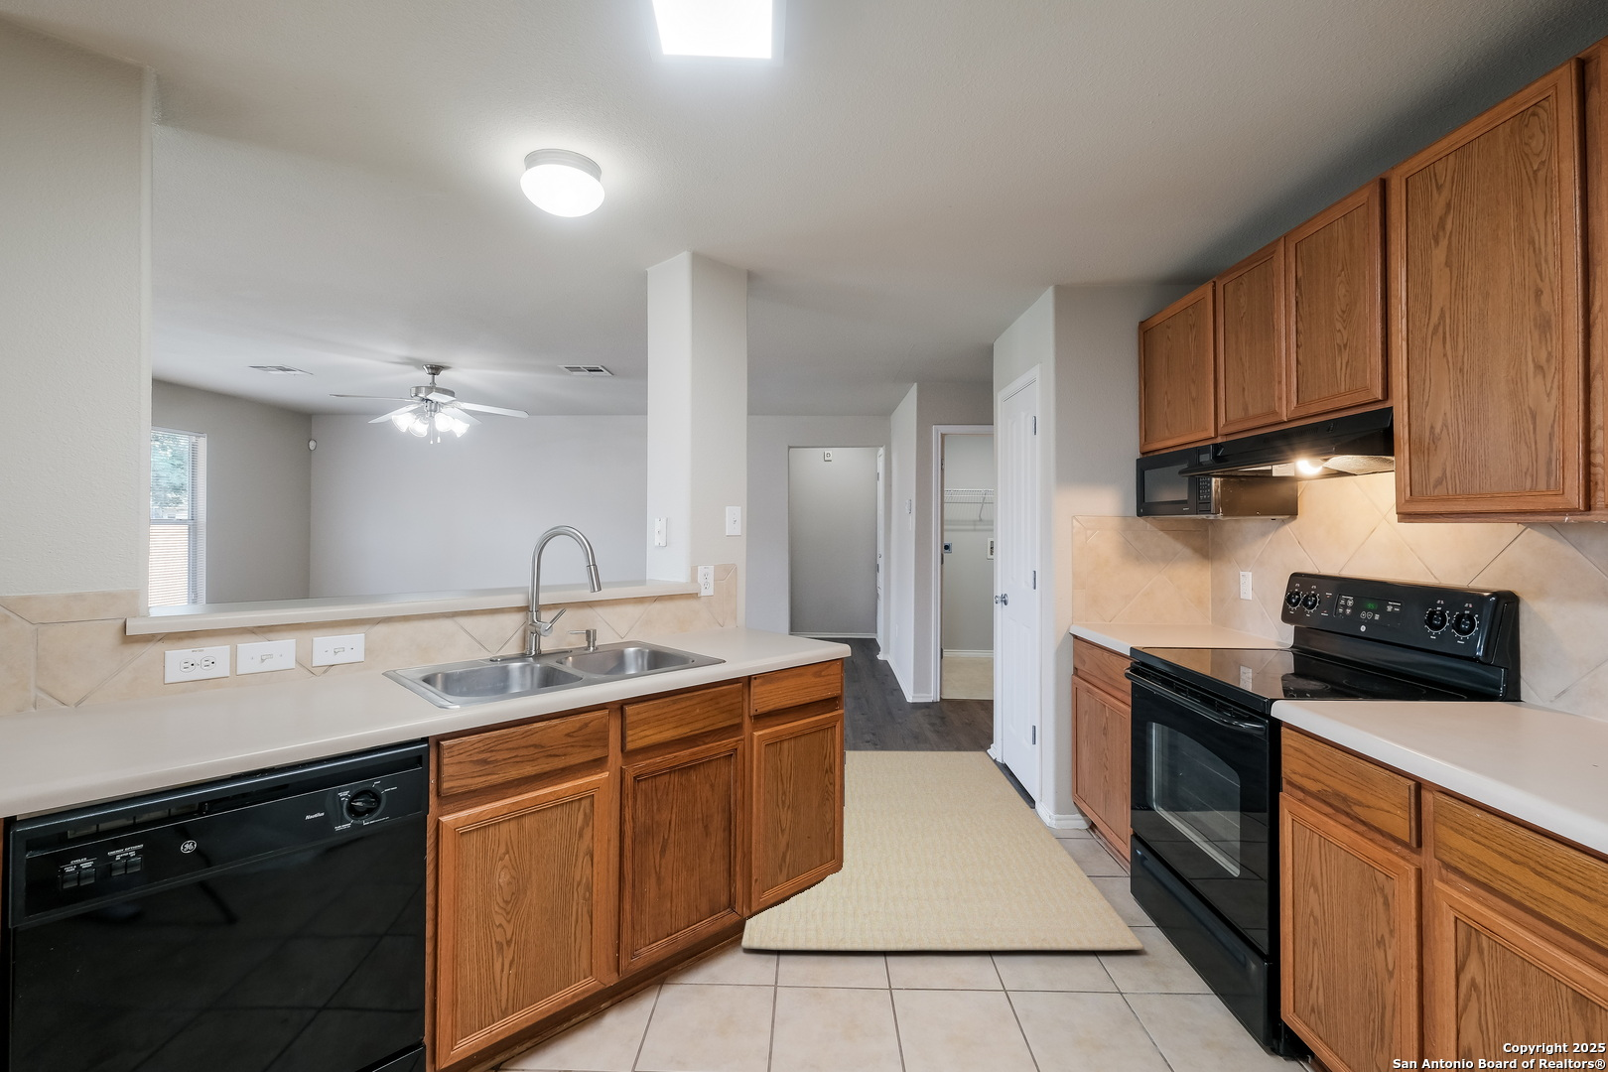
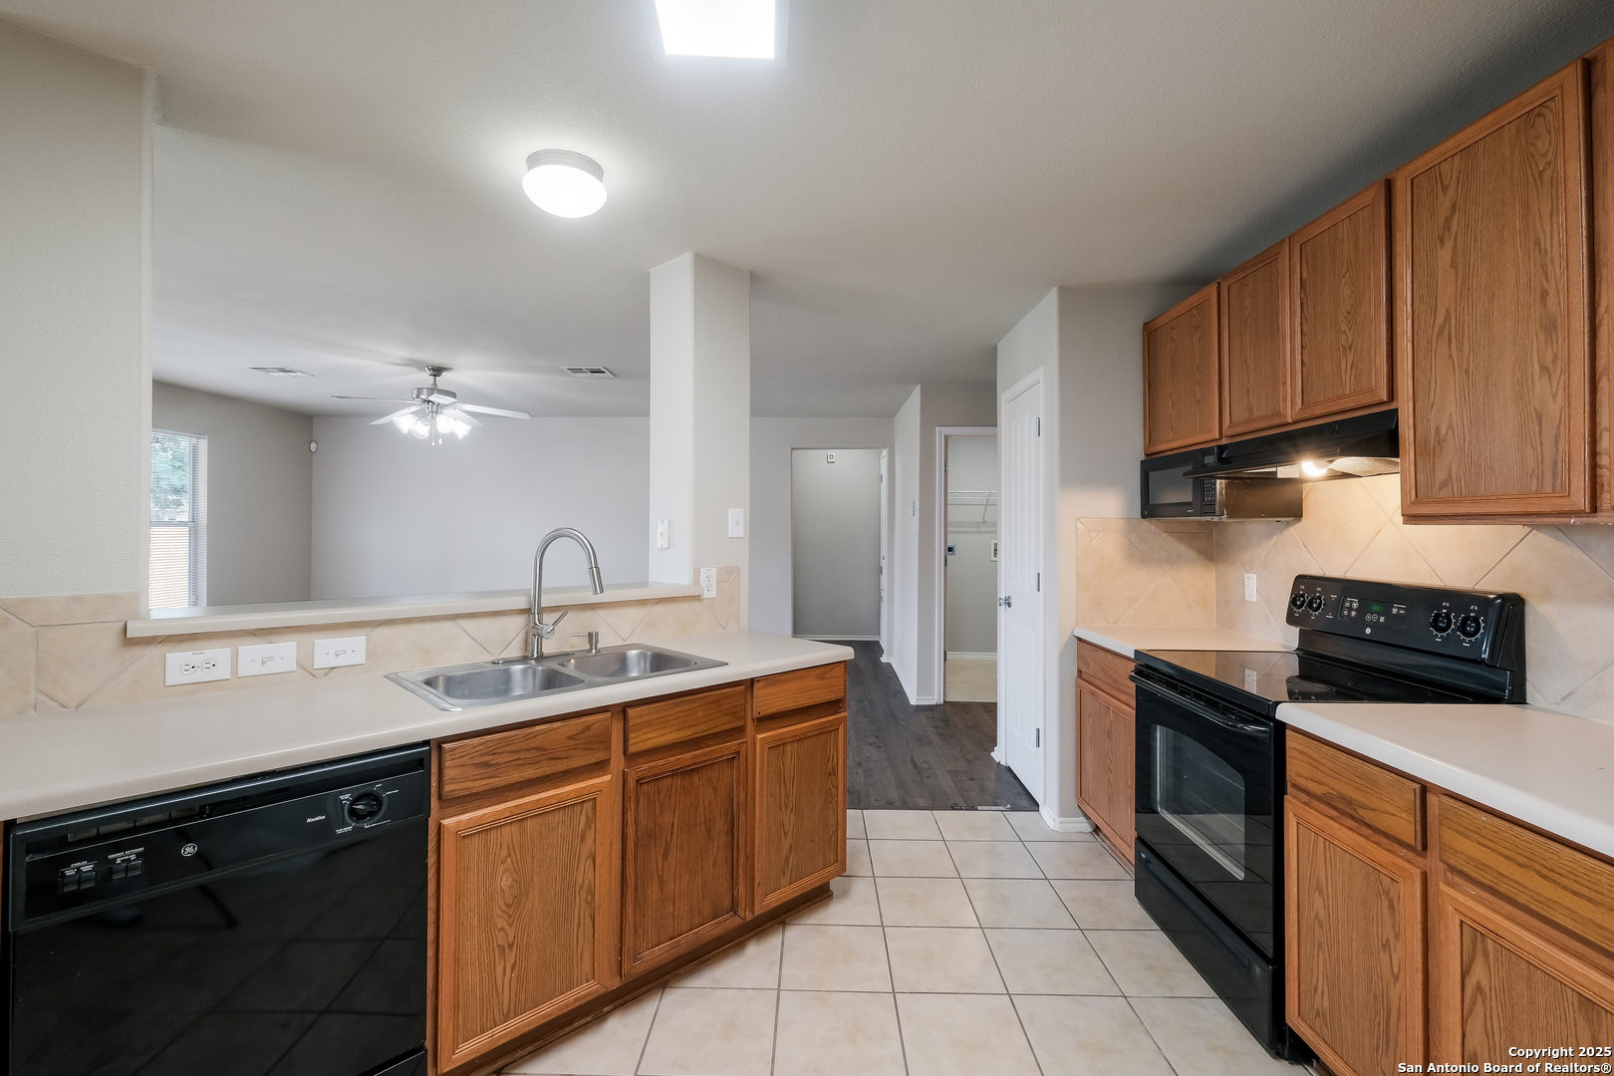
- rug (901, 818)
